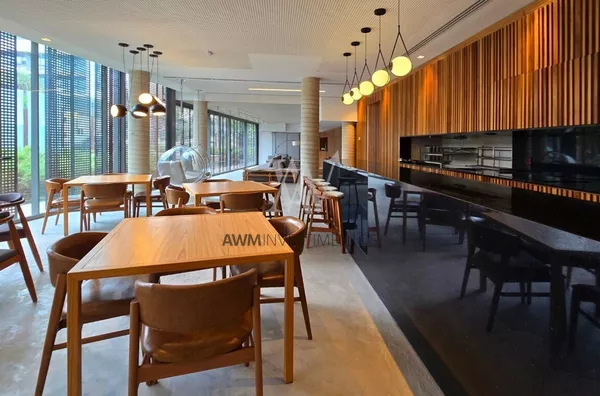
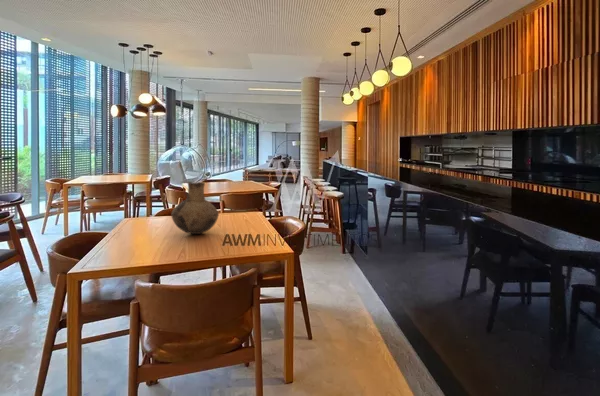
+ vase (195, 208)
